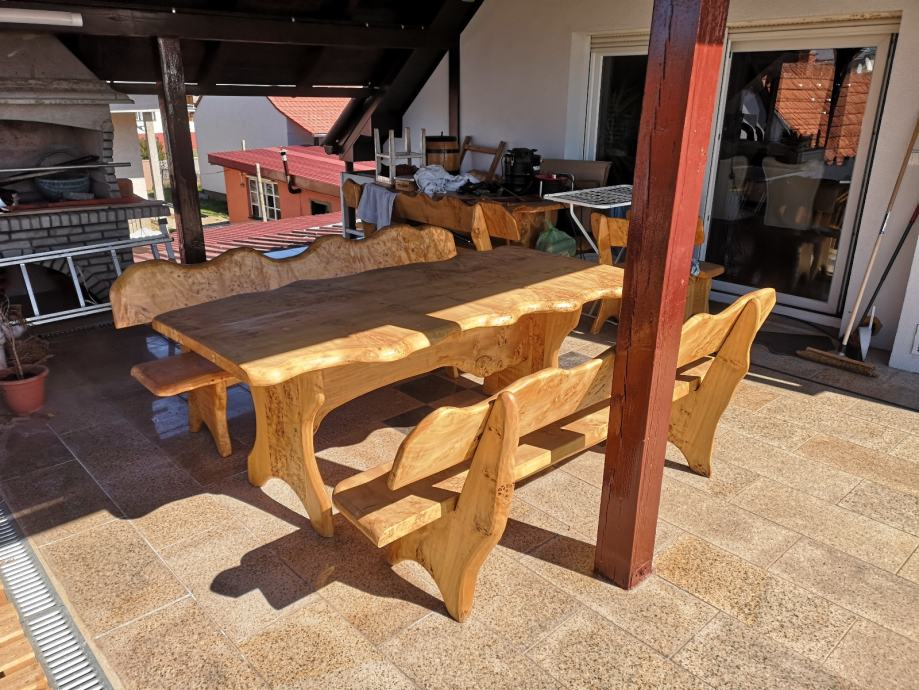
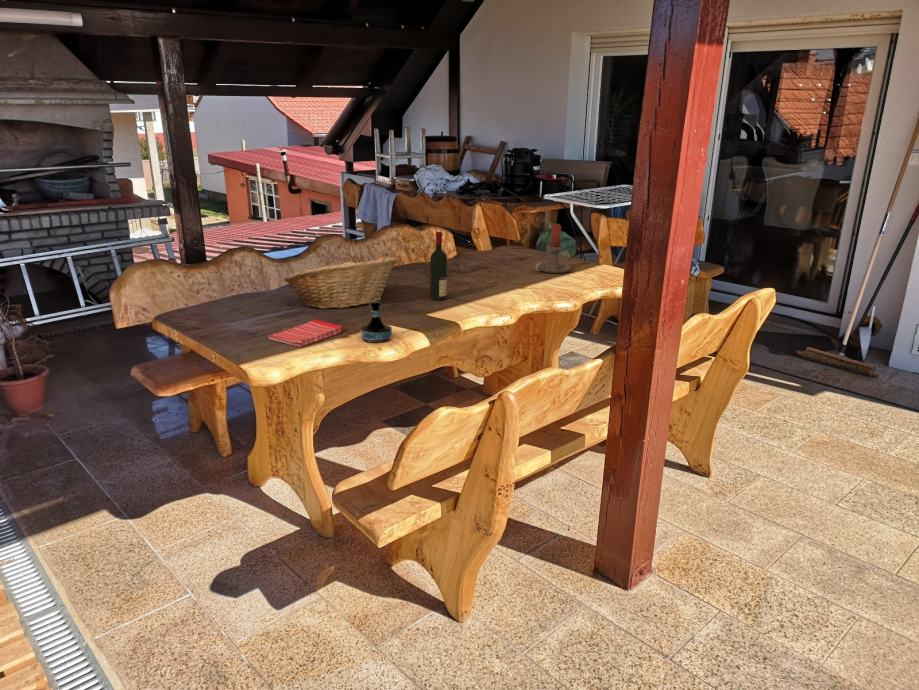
+ tequila bottle (376, 320)
+ fruit basket (342, 278)
+ alcohol (438, 266)
+ candle holder (551, 247)
+ dish towel (307, 332)
